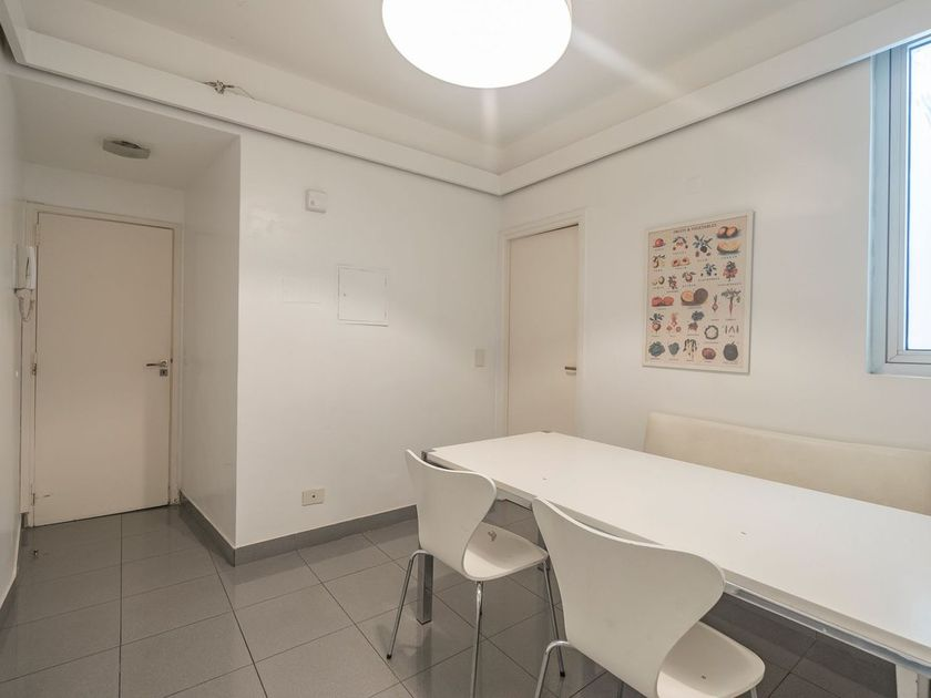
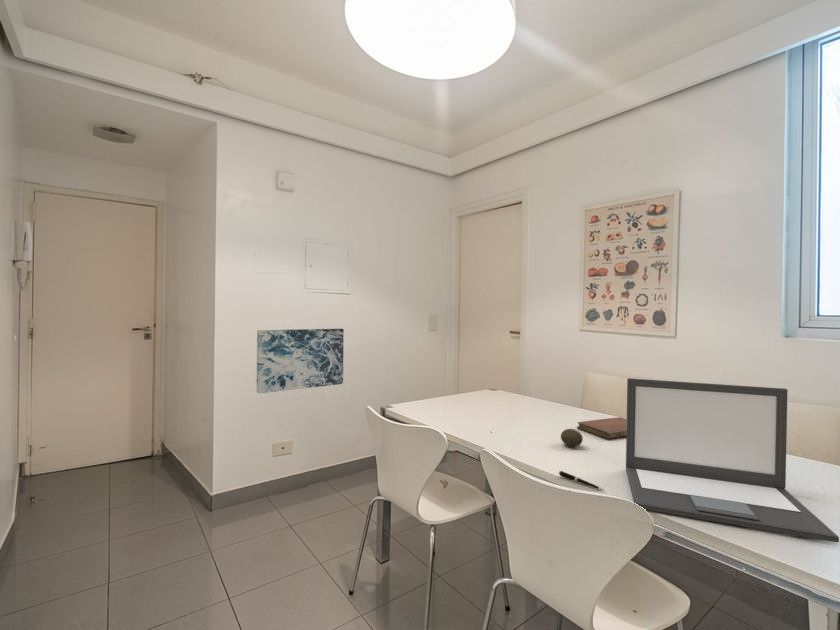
+ fruit (571, 437)
+ wall art (302, 358)
+ notebook (614, 427)
+ pen (581, 480)
+ laptop (713, 445)
